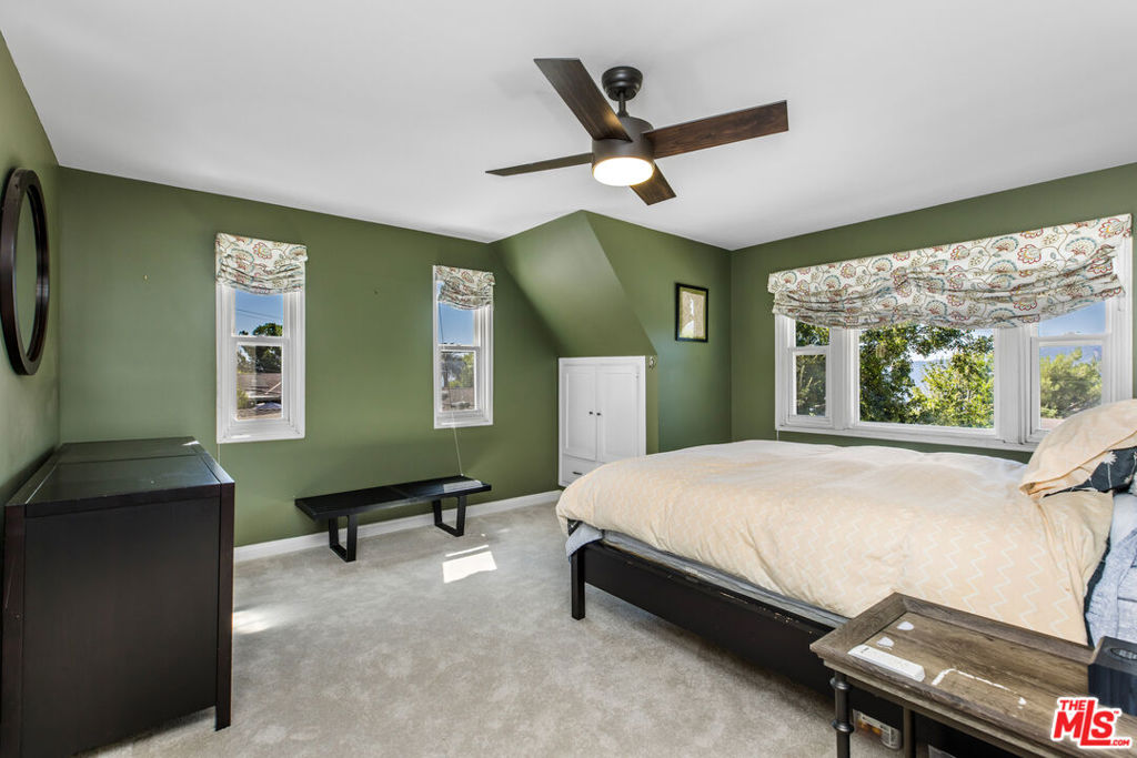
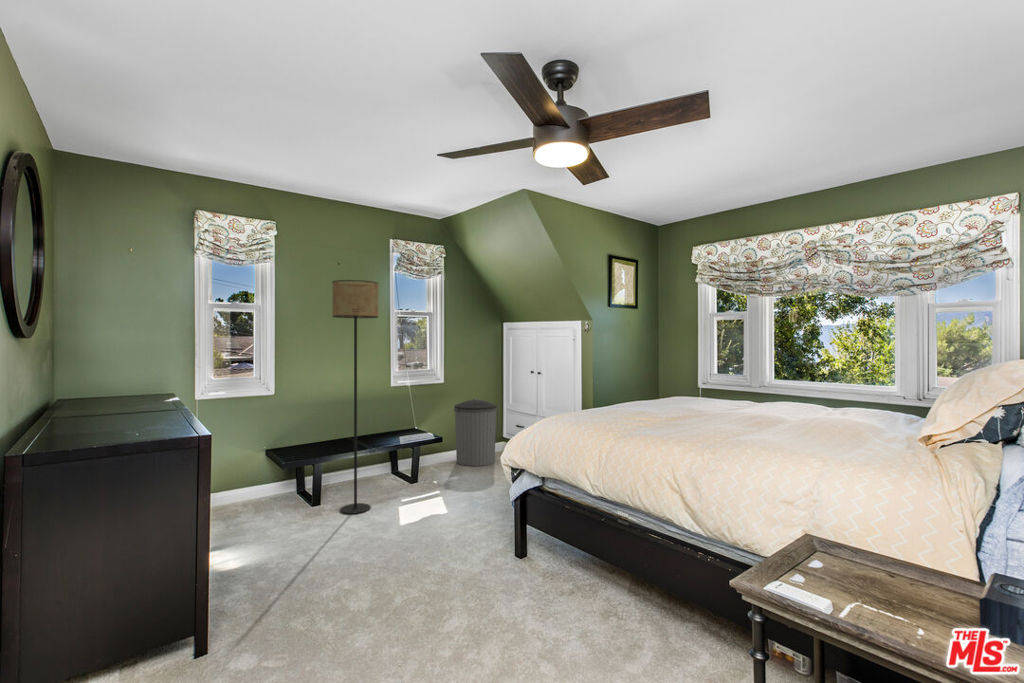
+ floor lamp (355, 395)
+ trash can (475, 430)
